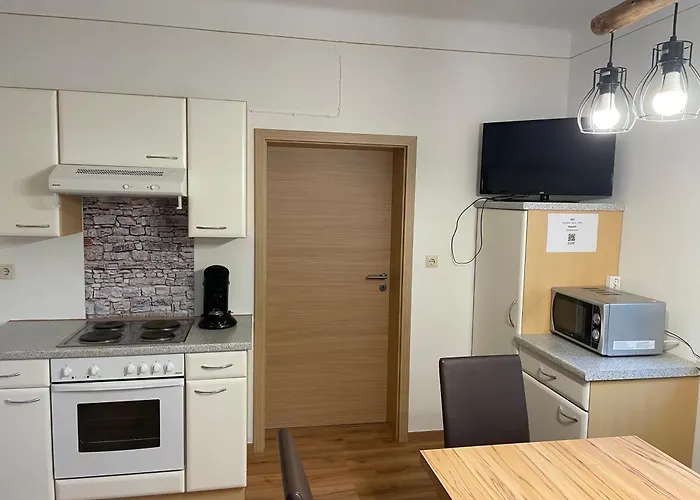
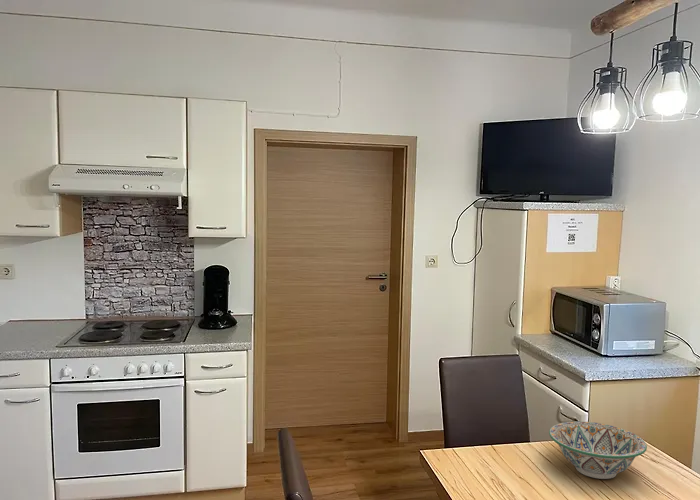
+ decorative bowl (595, 453)
